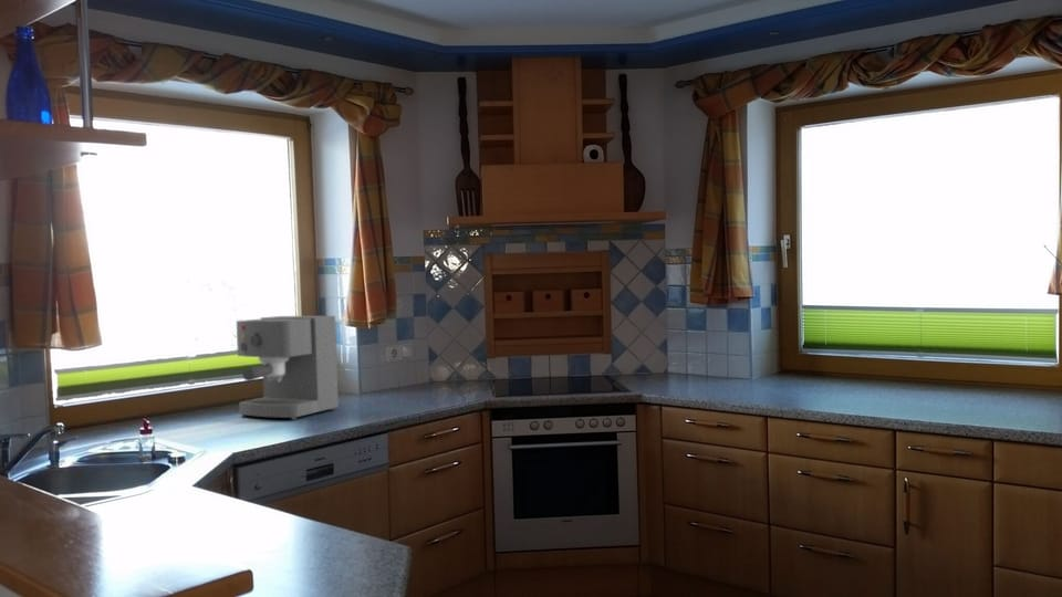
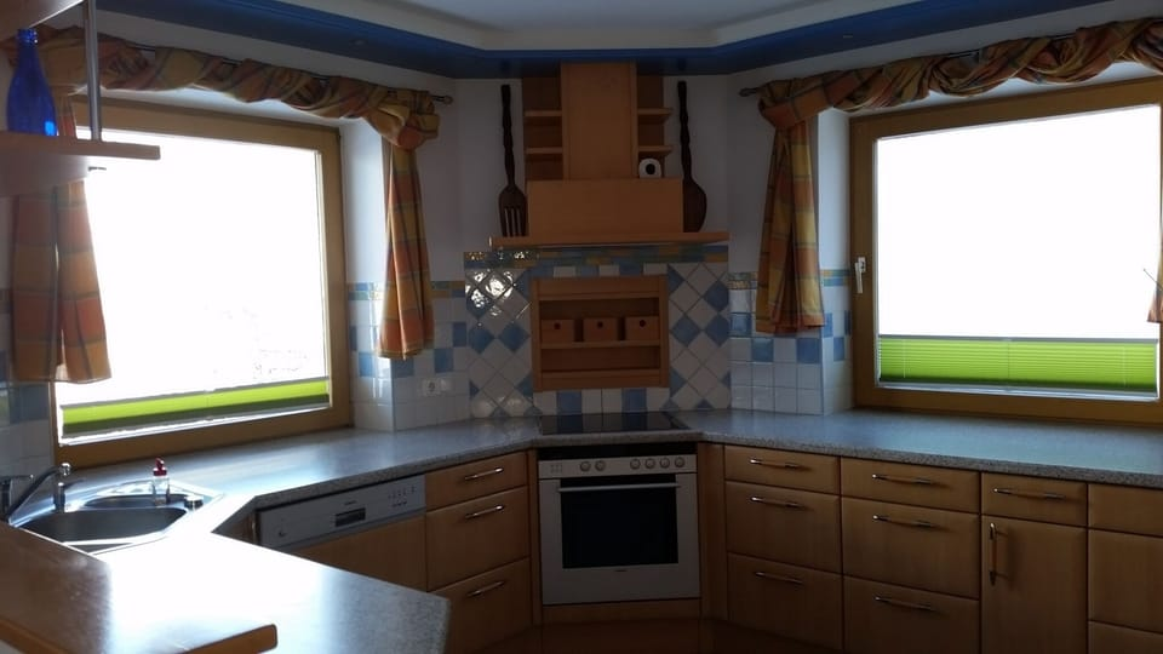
- coffee maker (288, 366)
